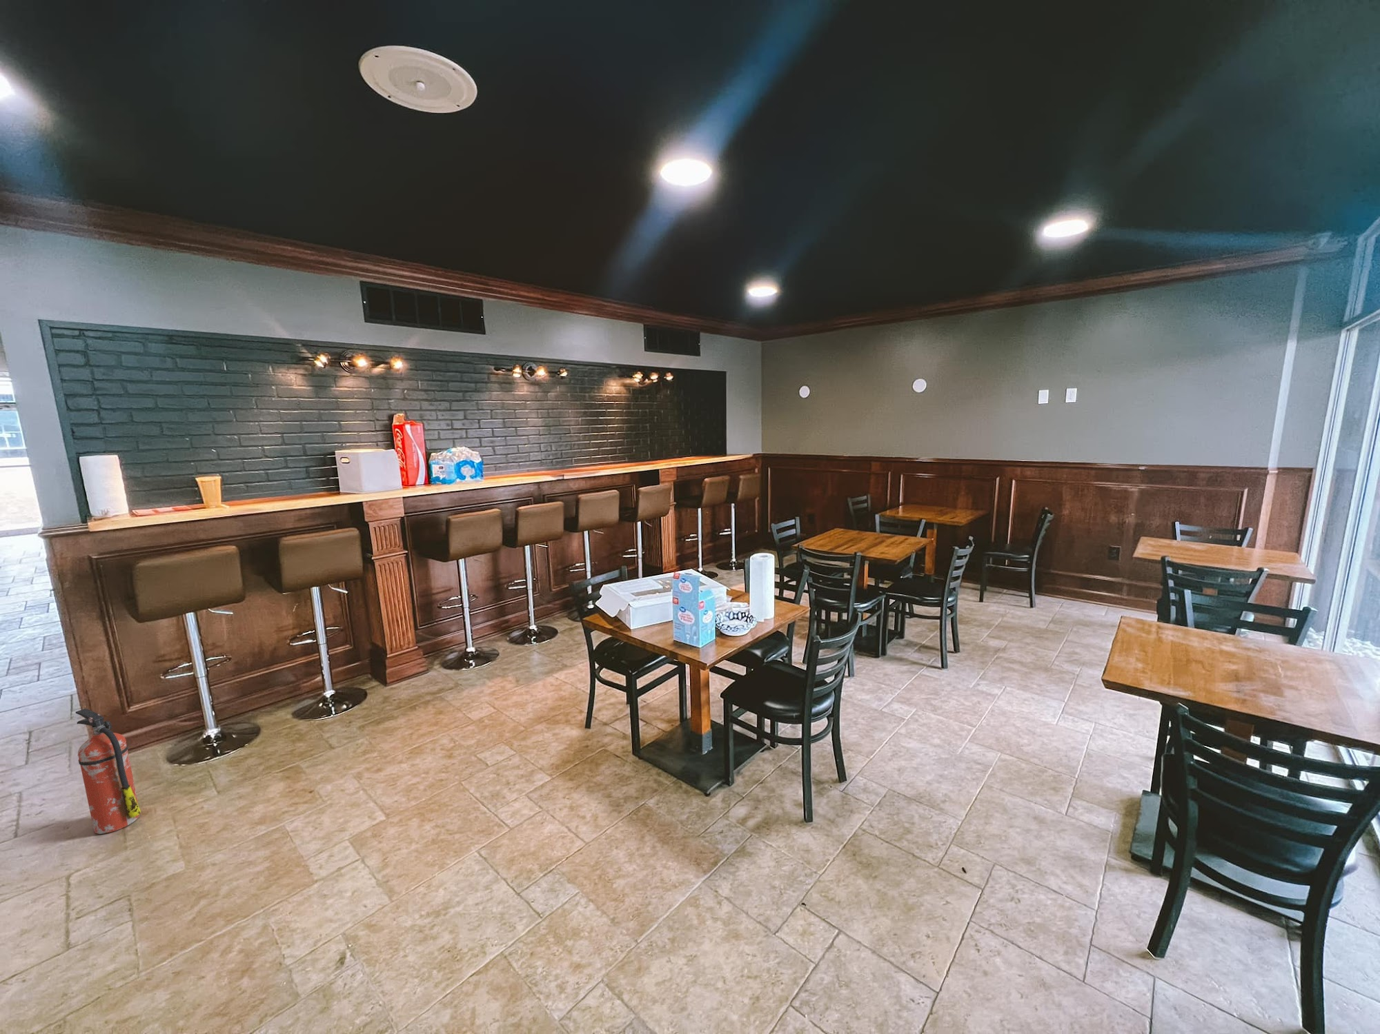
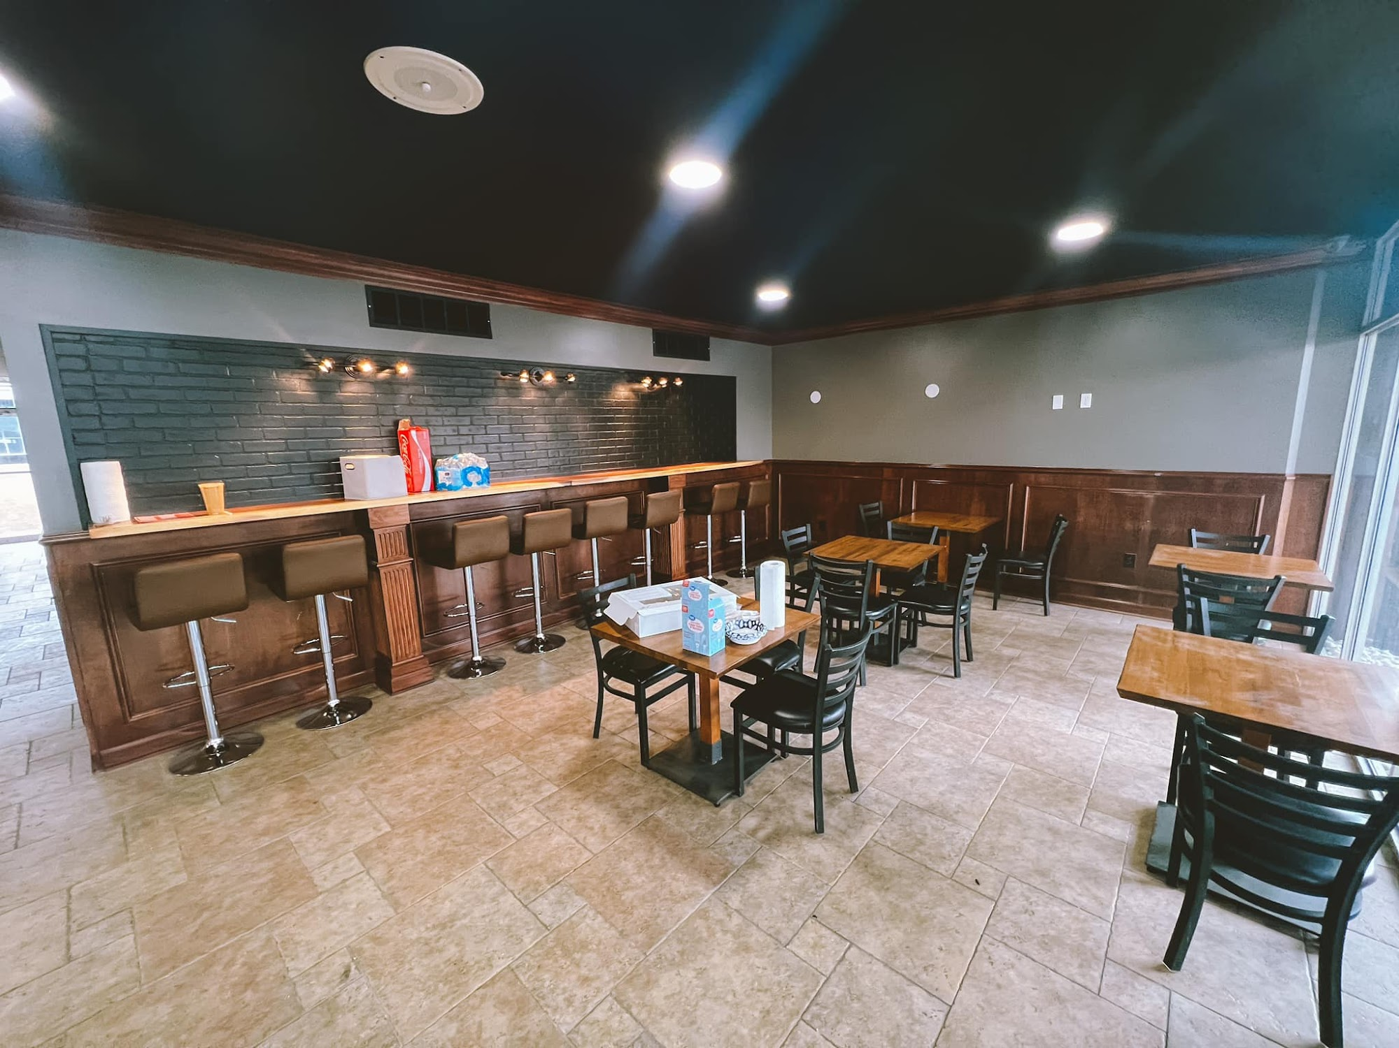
- fire extinguisher (105, 768)
